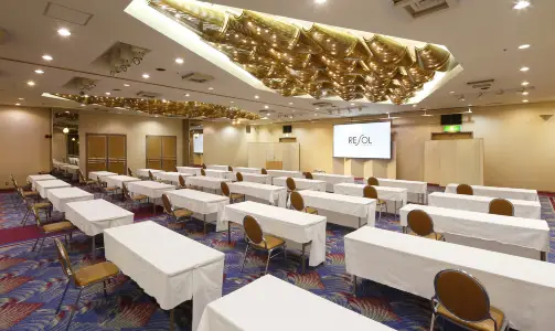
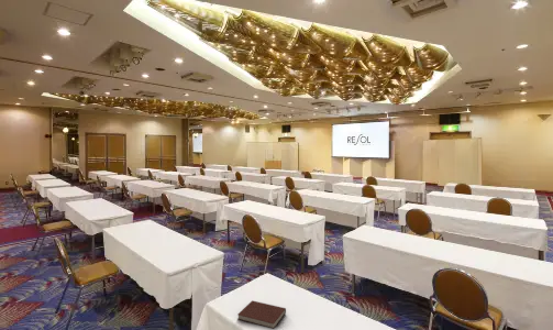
+ notebook (262, 314)
